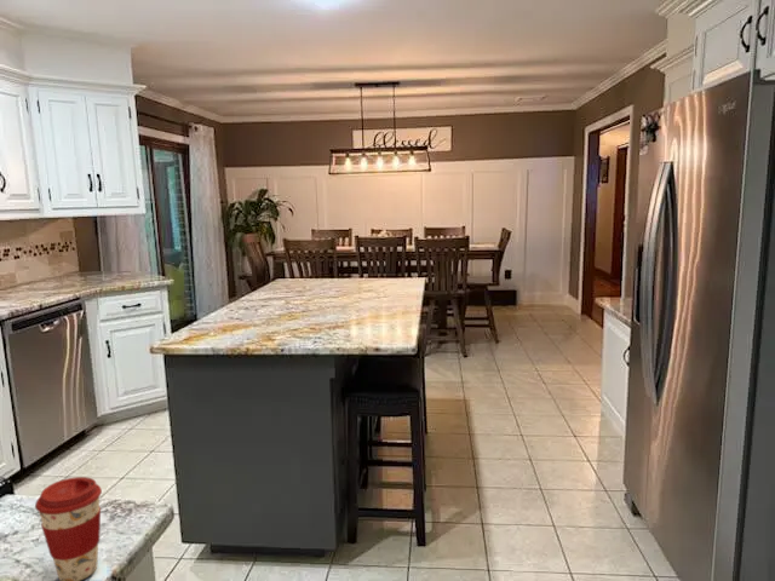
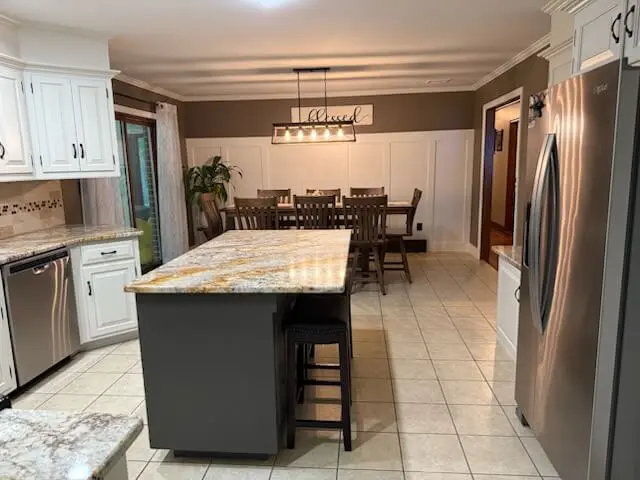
- coffee cup (73, 530)
